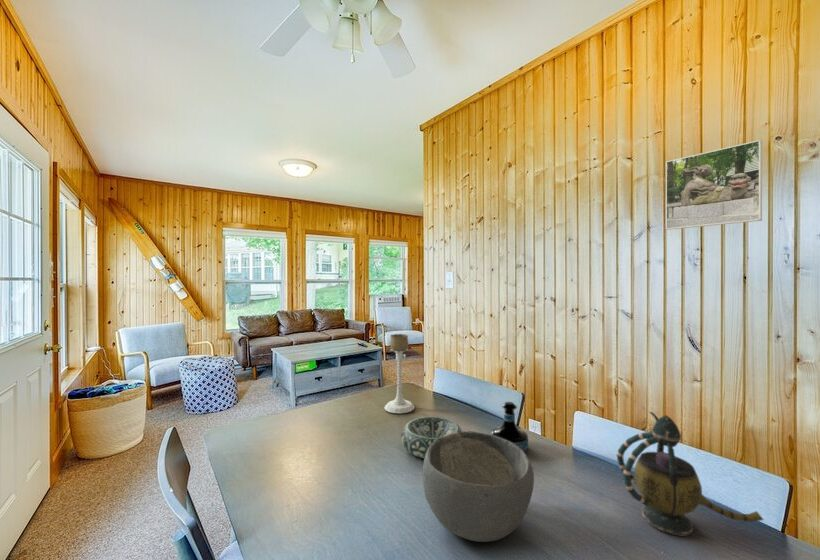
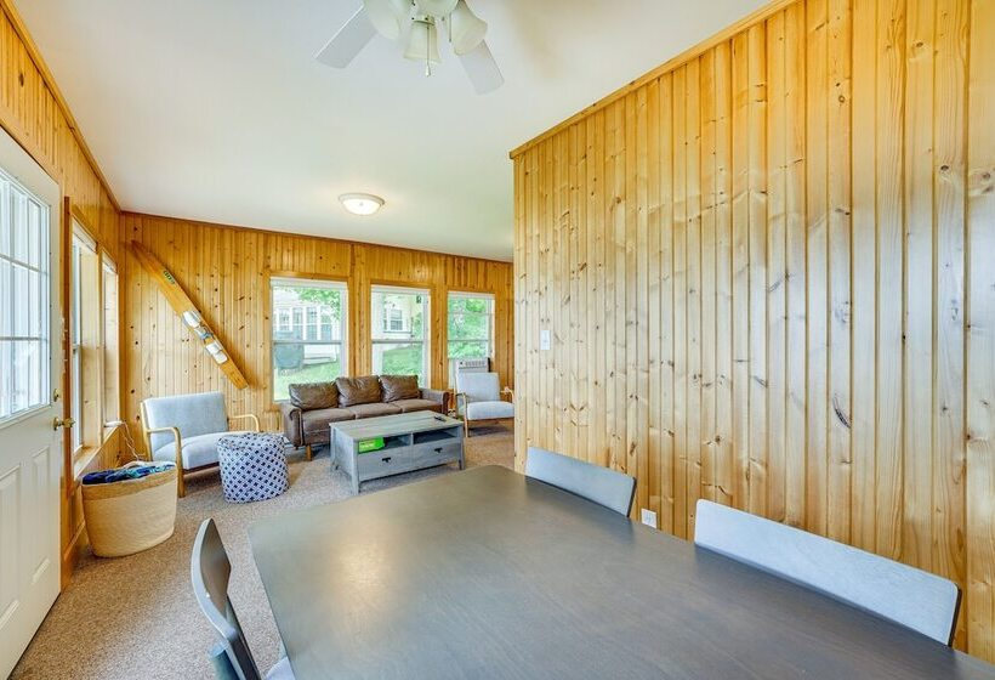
- decorative bowl (432, 436)
- tequila bottle (509, 425)
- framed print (710, 188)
- candle holder (399, 371)
- teapot (686, 471)
- bowl (476, 486)
